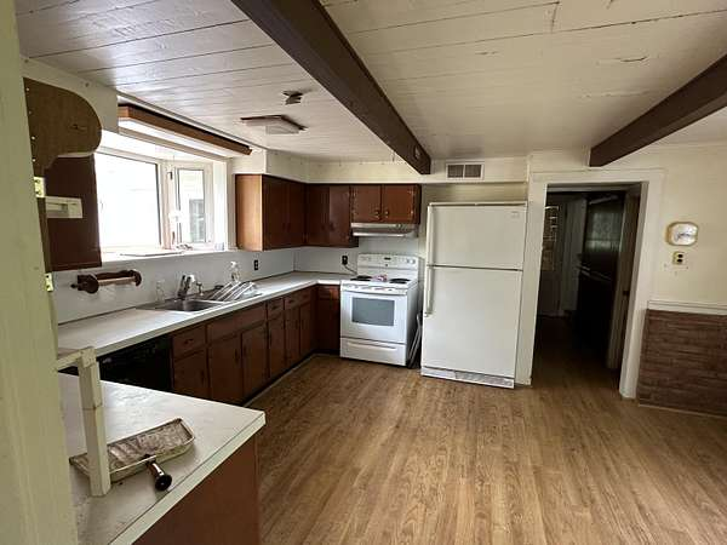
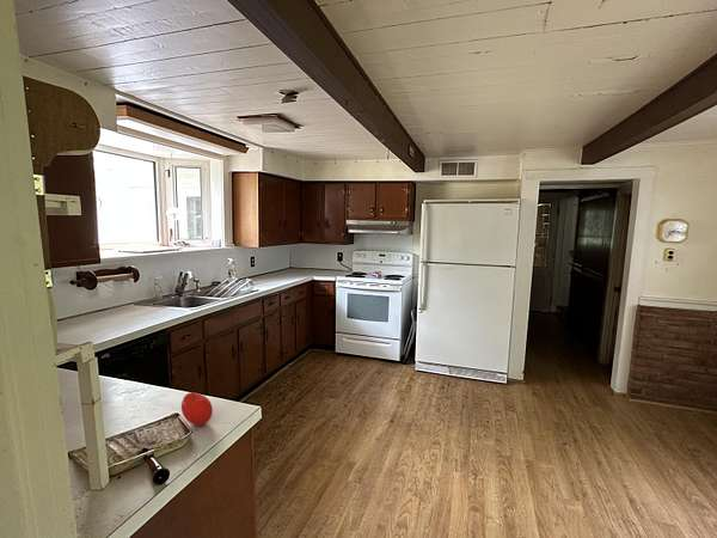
+ fruit (196, 406)
